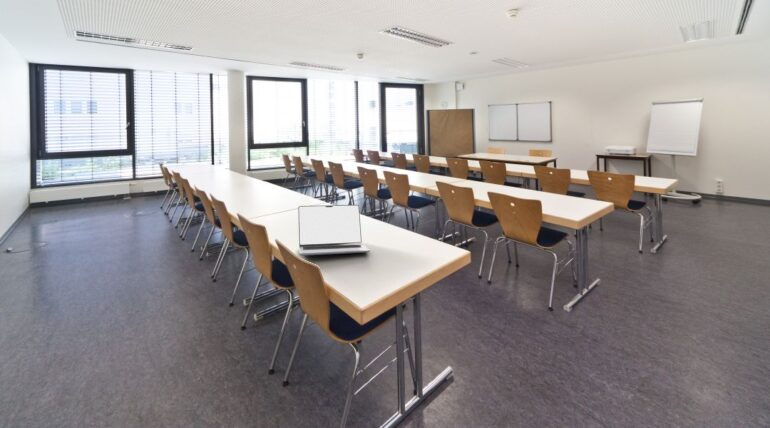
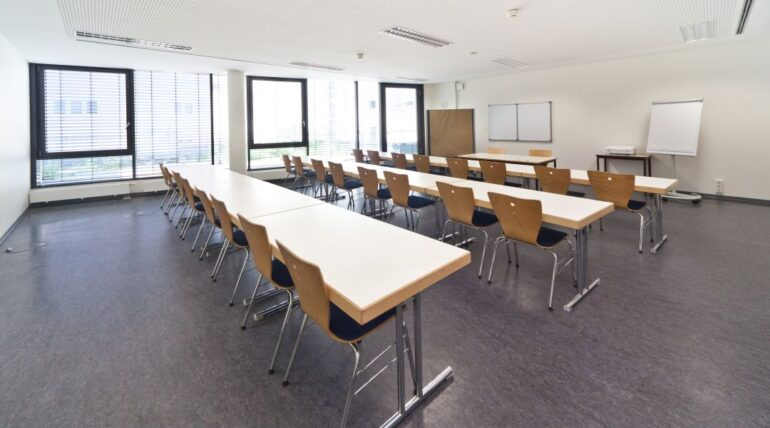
- laptop (331, 228)
